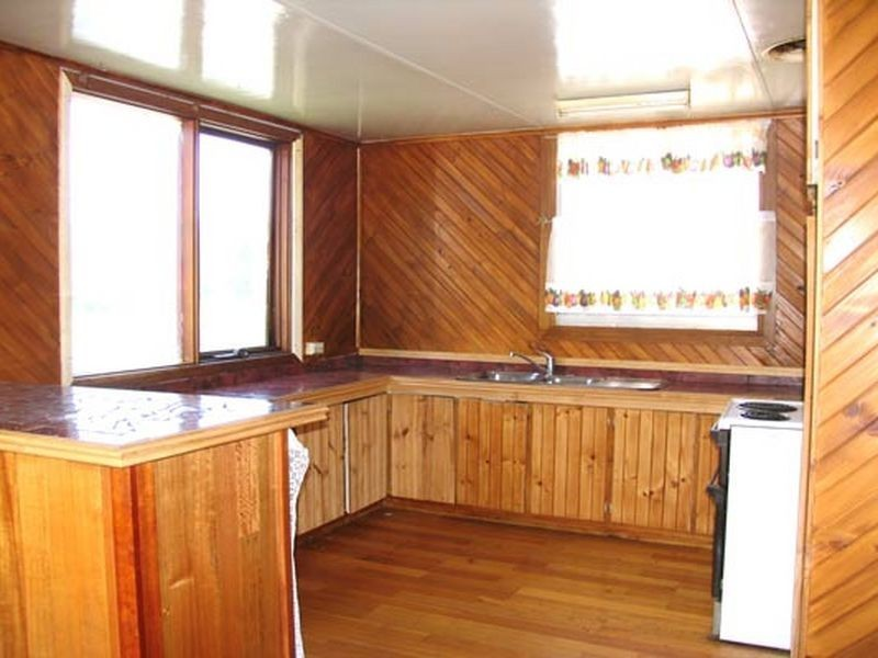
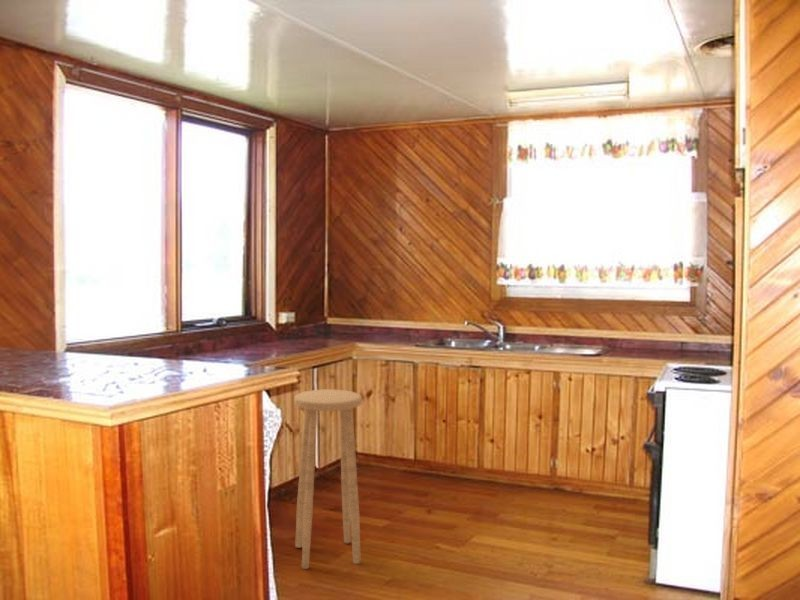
+ stool (313, 476)
